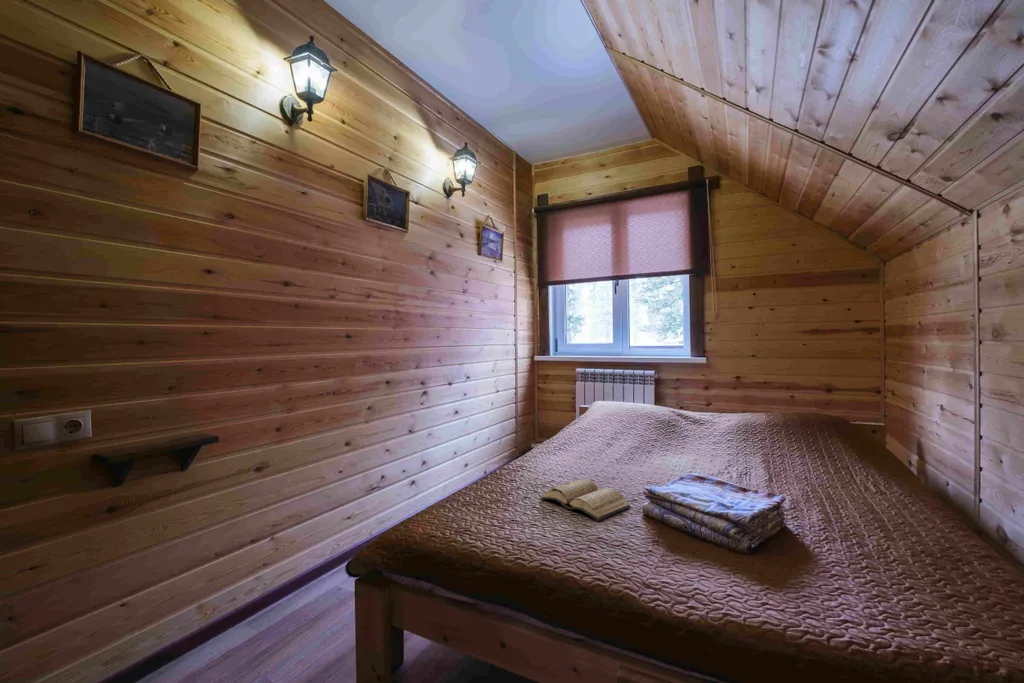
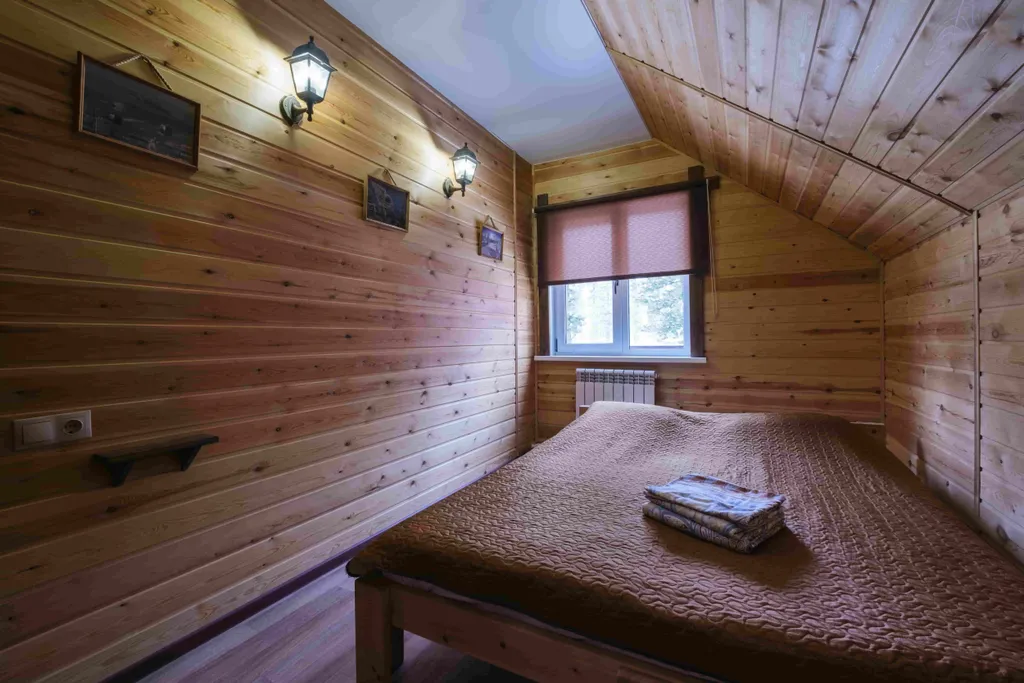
- diary (584, 495)
